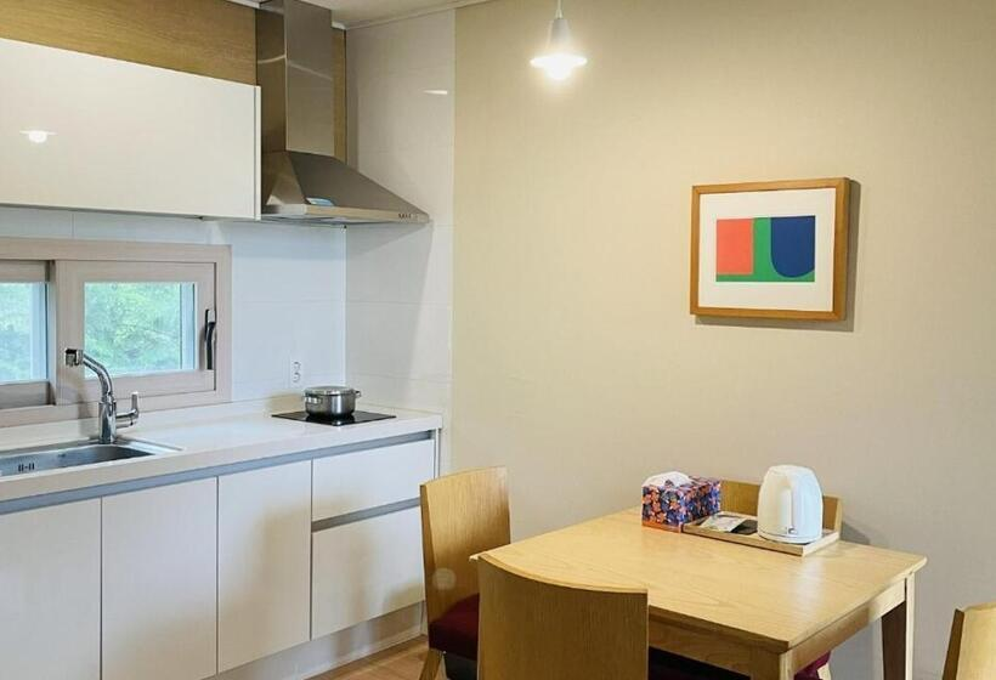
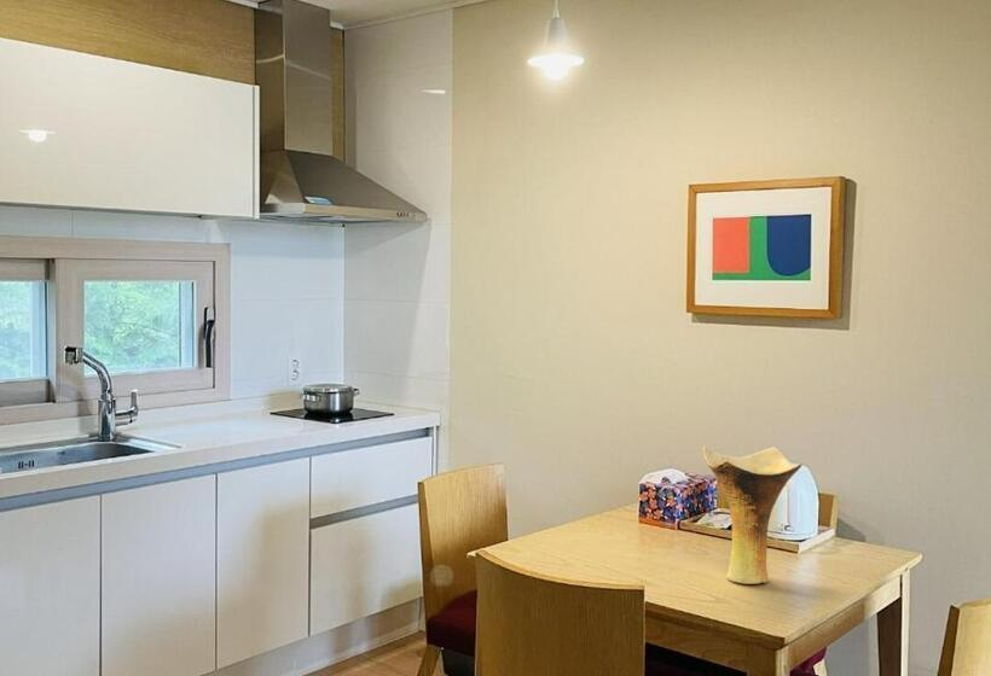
+ vase (751, 515)
